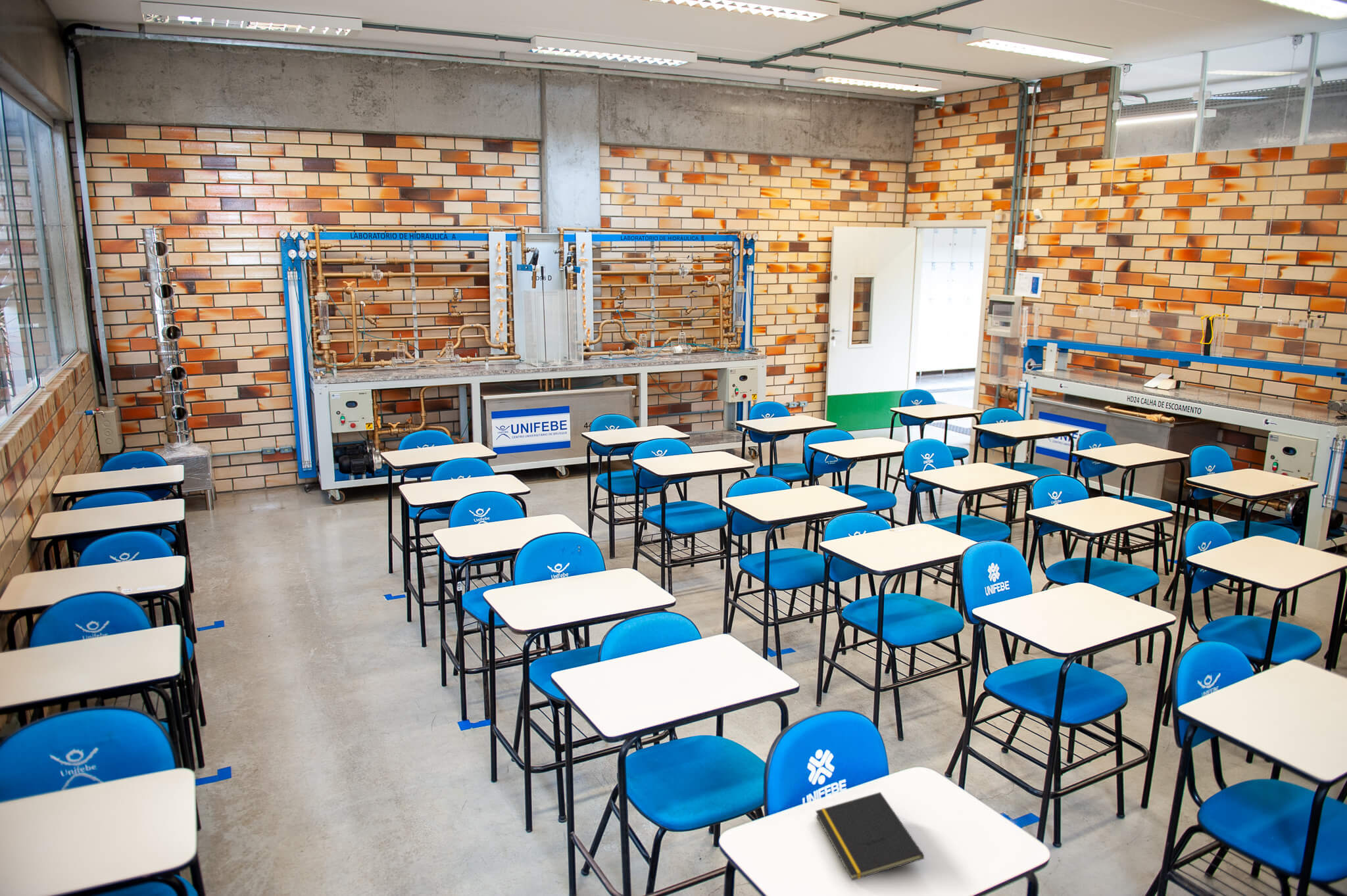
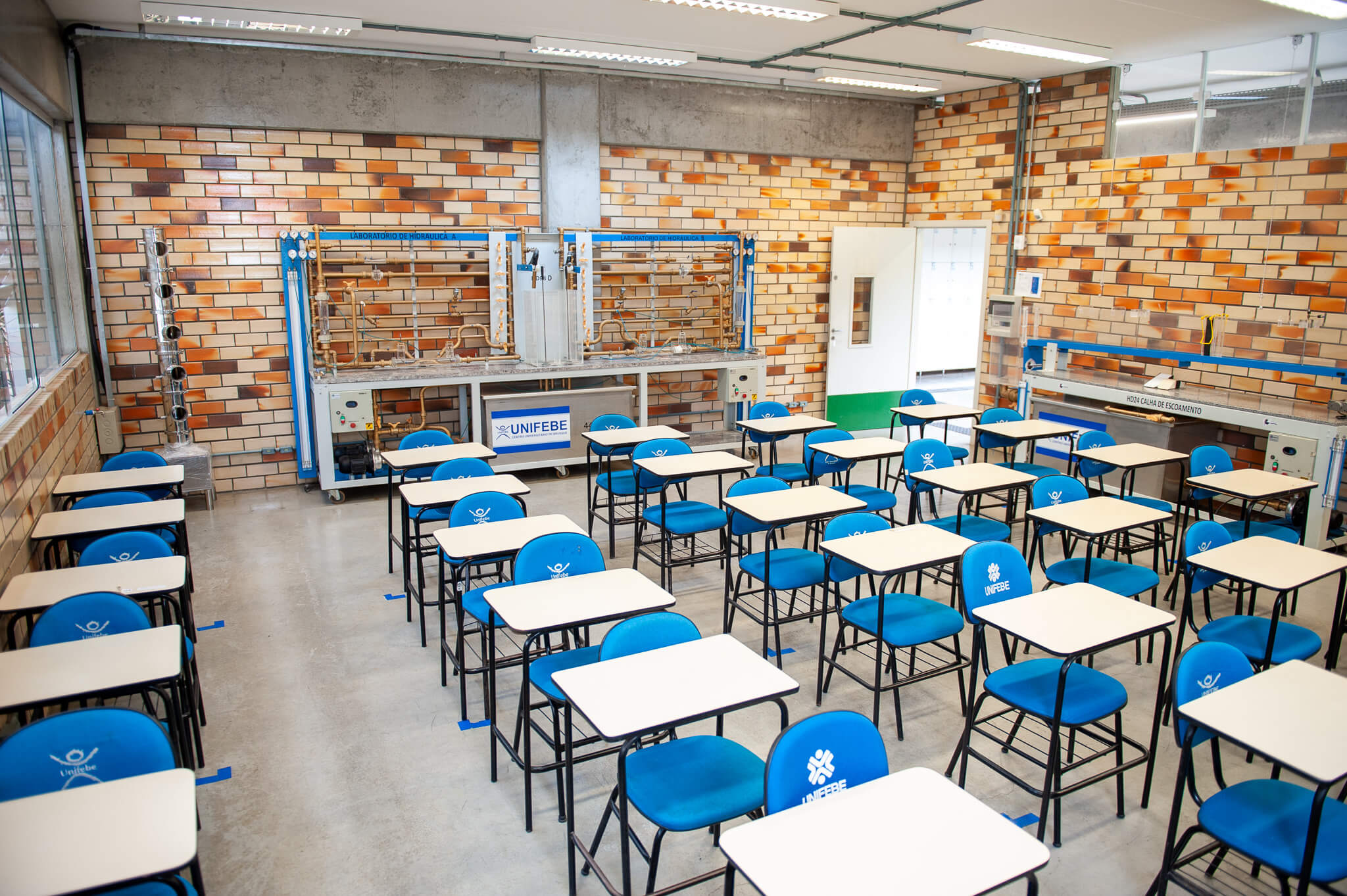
- notepad (867, 834)
